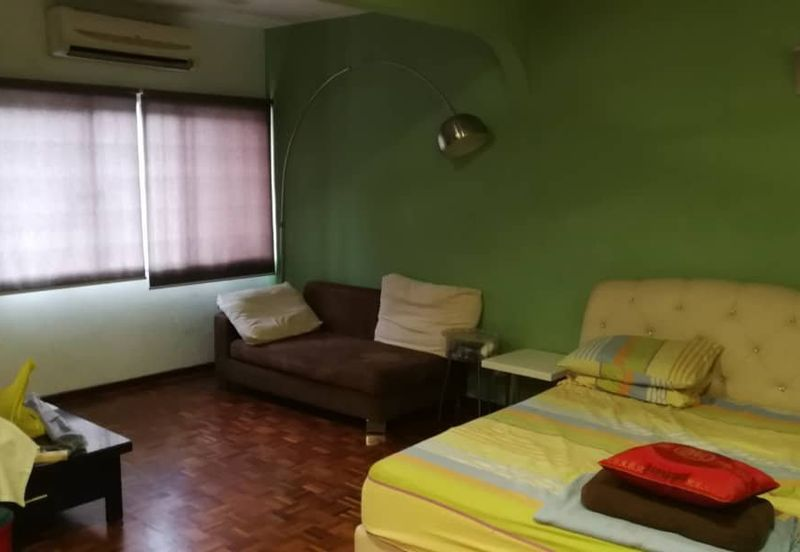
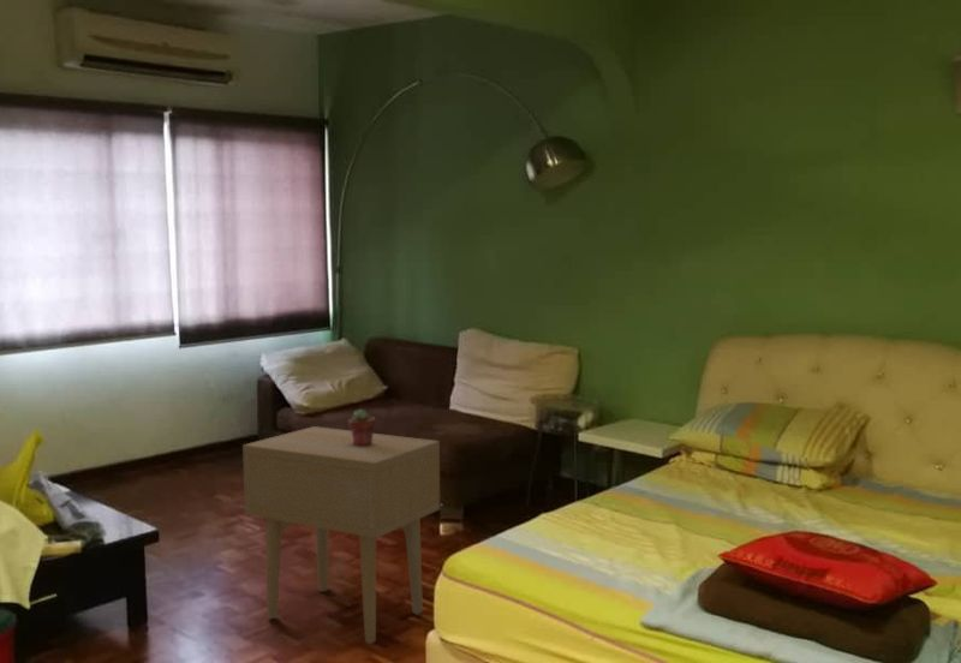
+ side table (346, 528)
+ potted succulent (362, 425)
